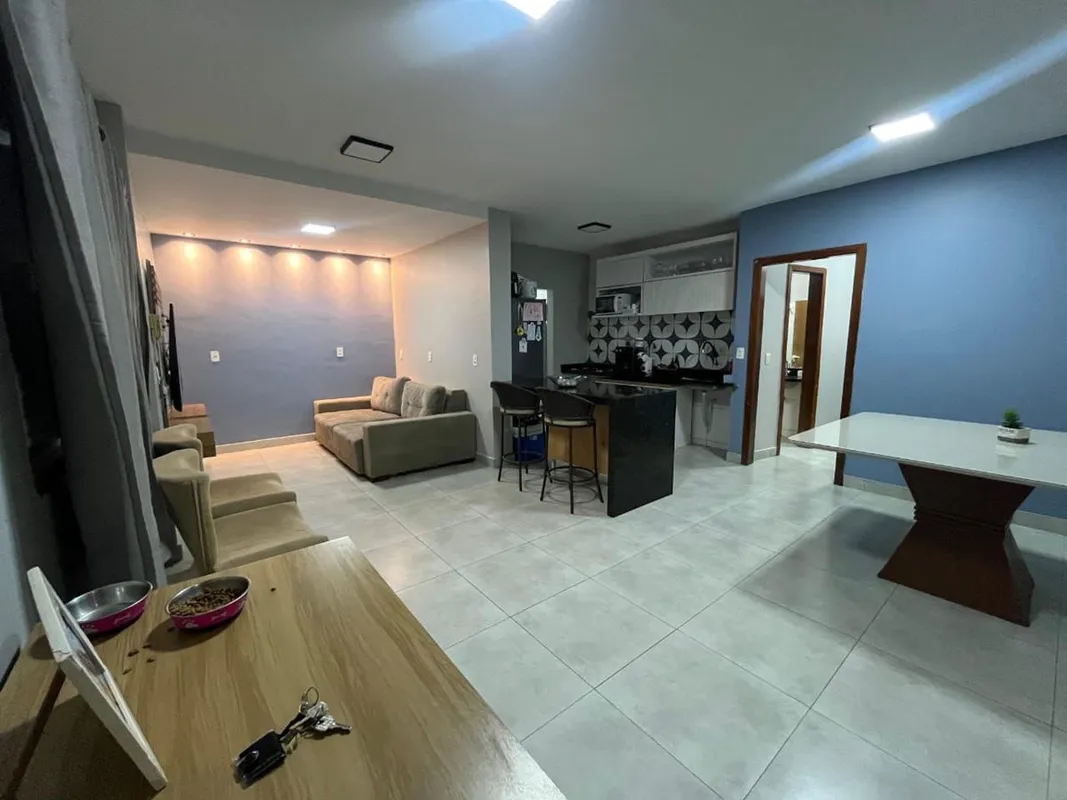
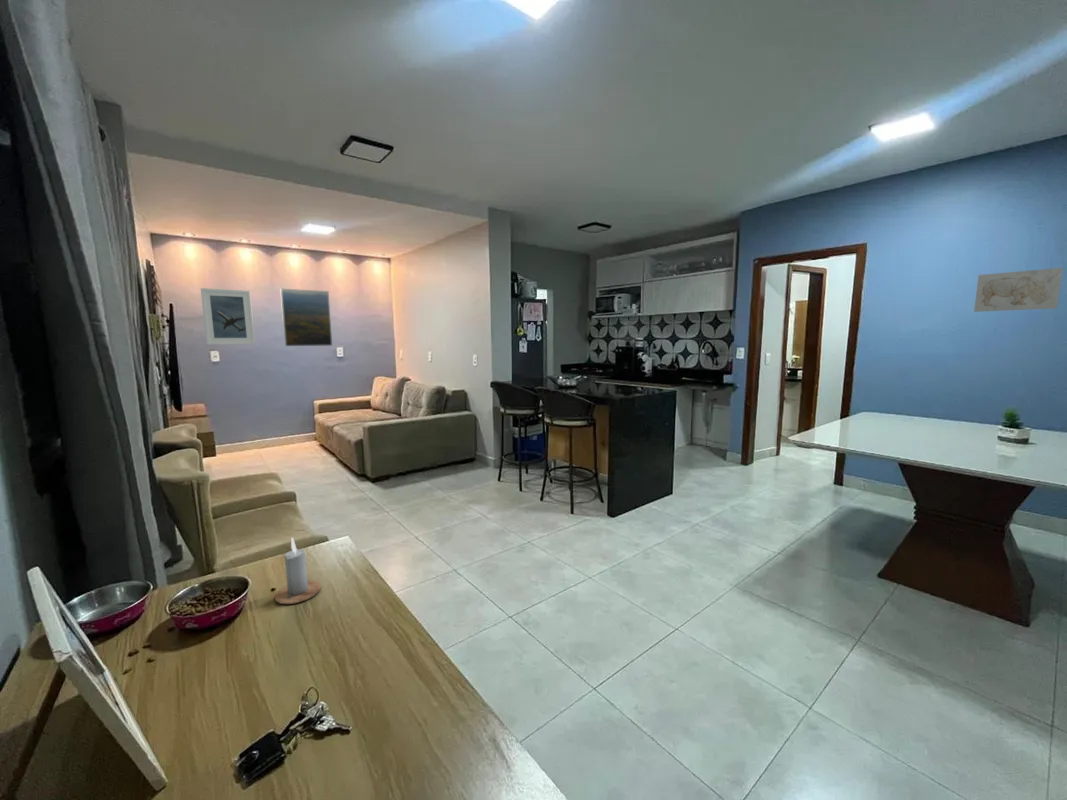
+ candle (295, 564)
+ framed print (307, 318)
+ wall art (1016, 291)
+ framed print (228, 317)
